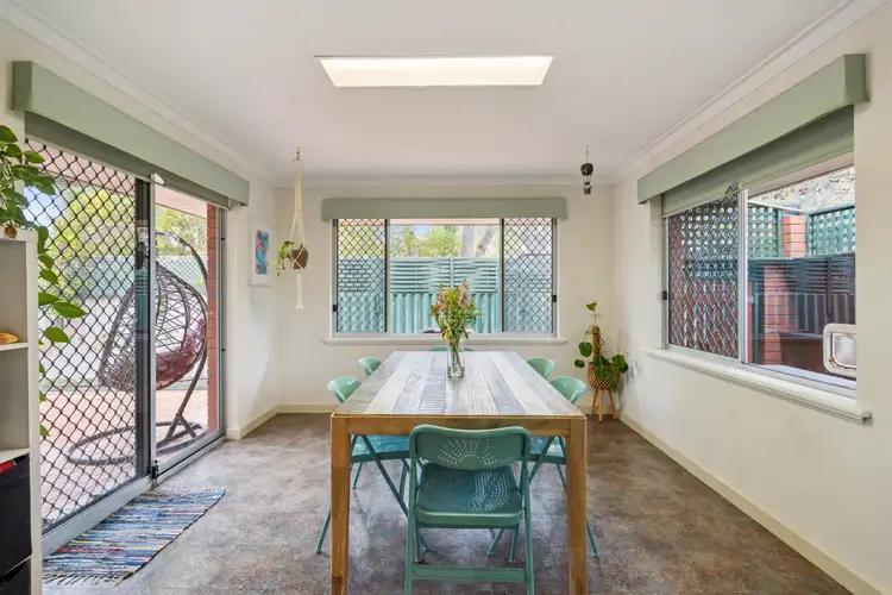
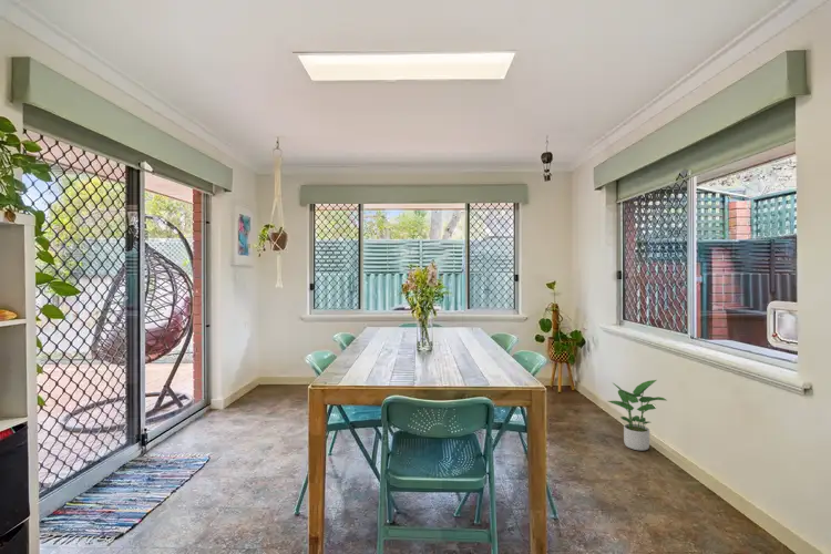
+ potted plant (632, 410)
